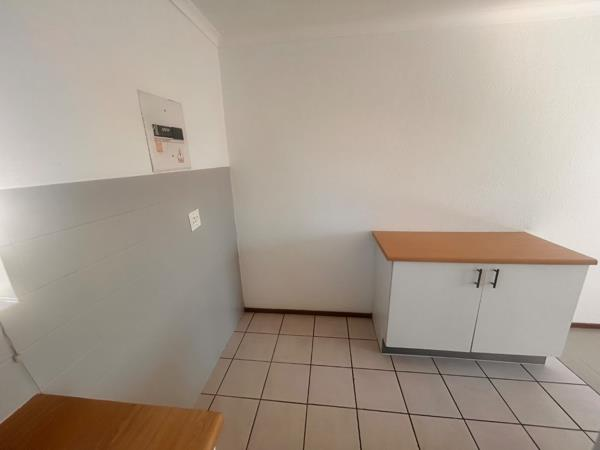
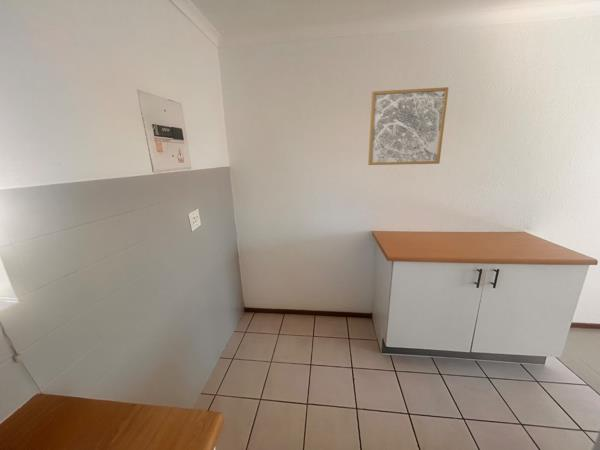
+ wall art (405, 128)
